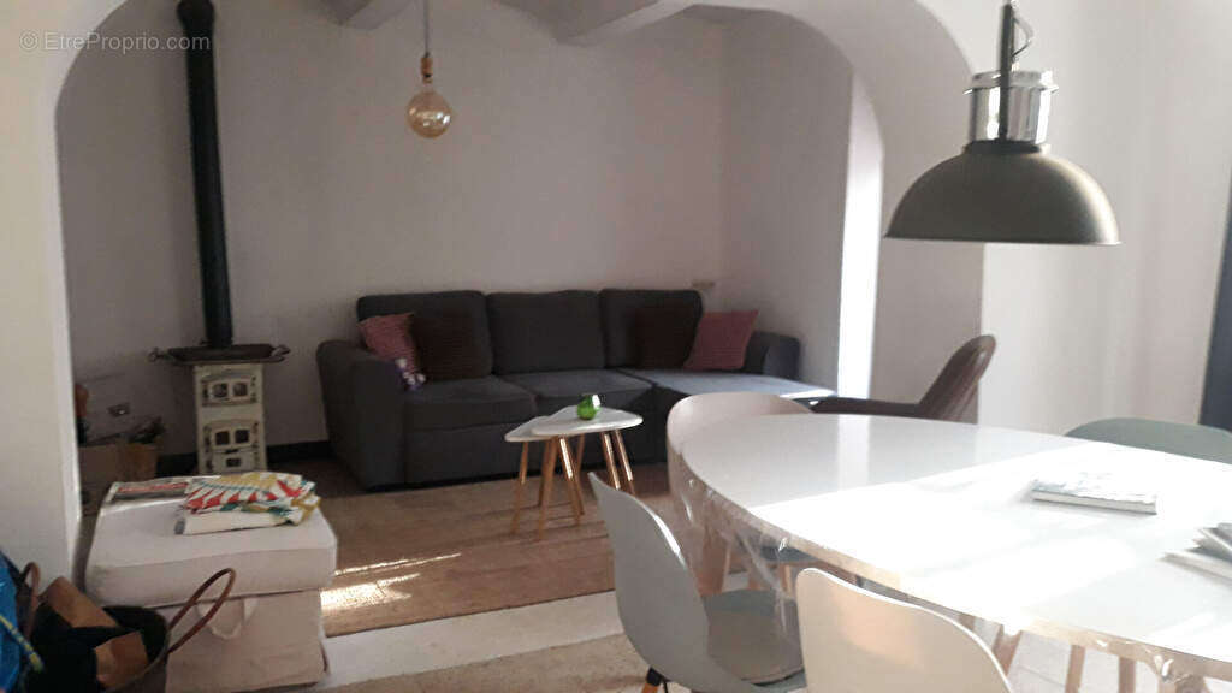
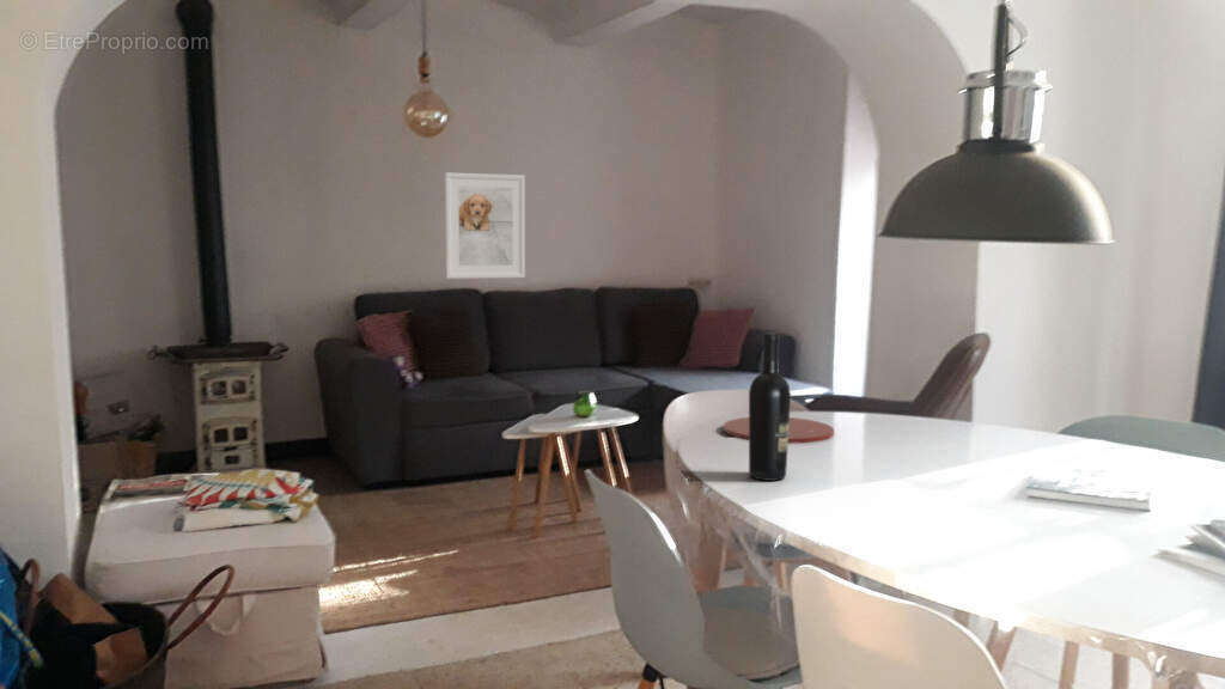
+ wine bottle (769, 404)
+ plate (788, 428)
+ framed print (486, 226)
